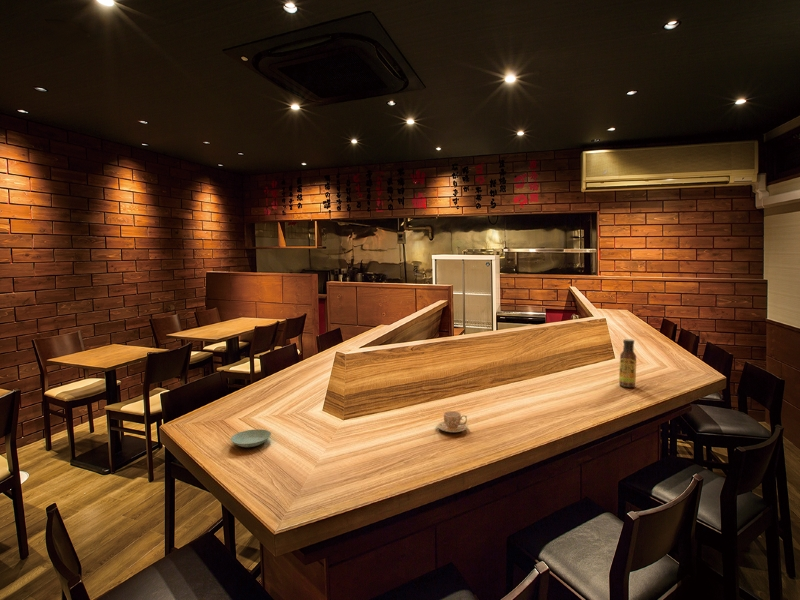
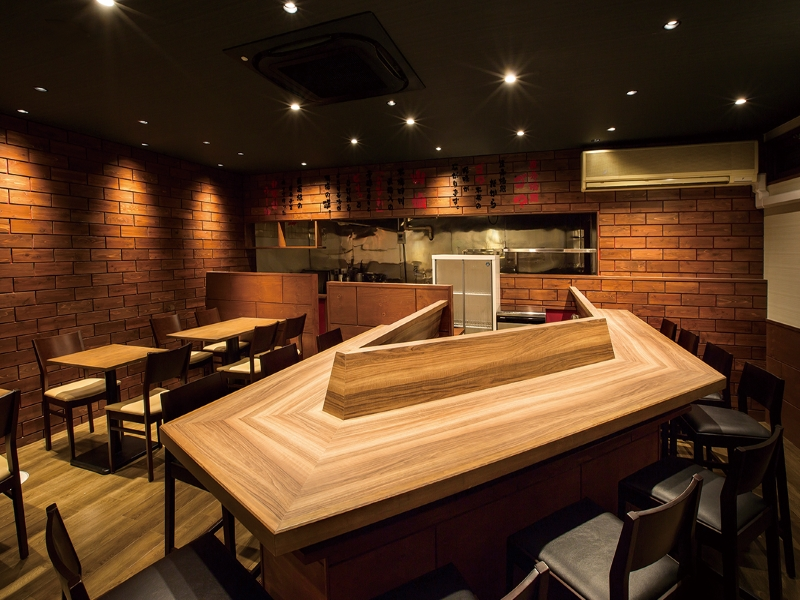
- saucer (251, 439)
- sauce bottle (627, 362)
- teacup (452, 421)
